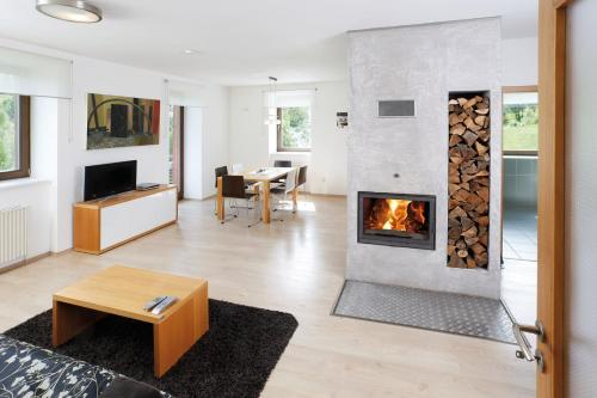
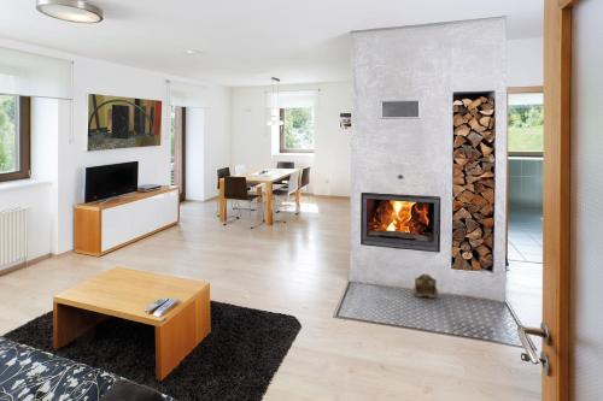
+ wall caddy (425, 284)
